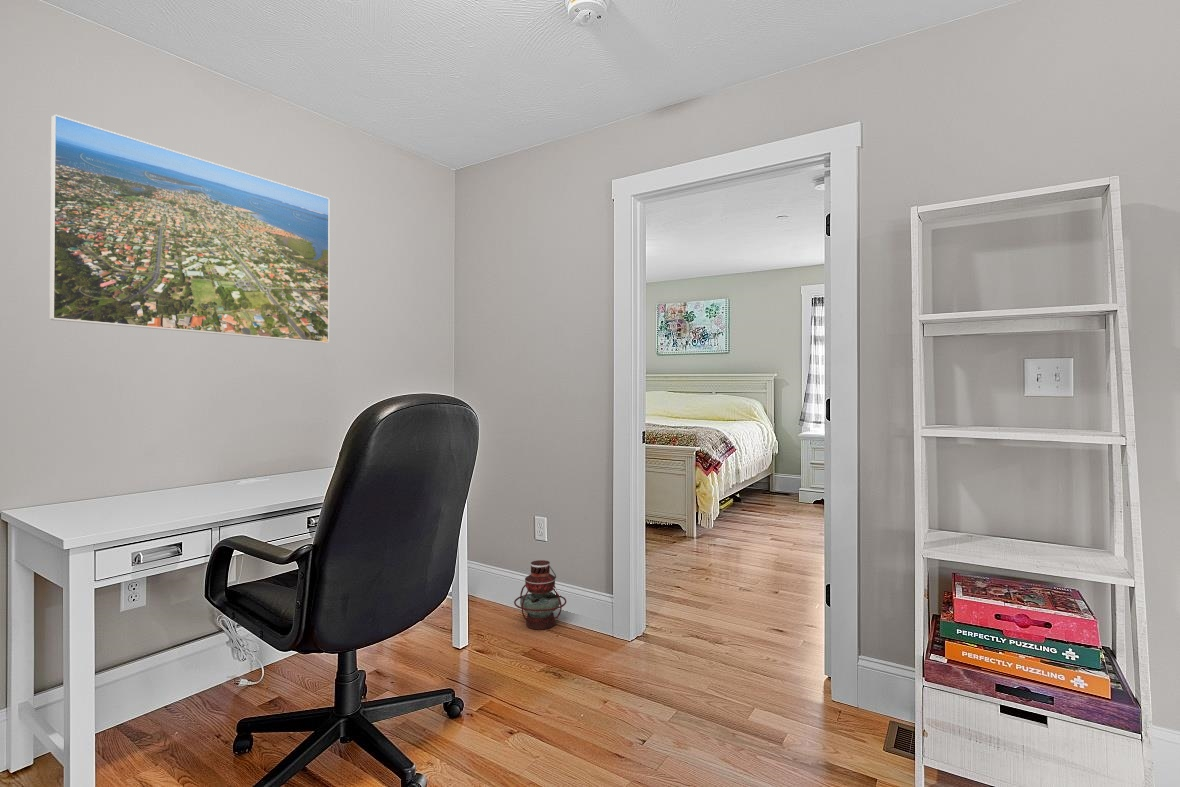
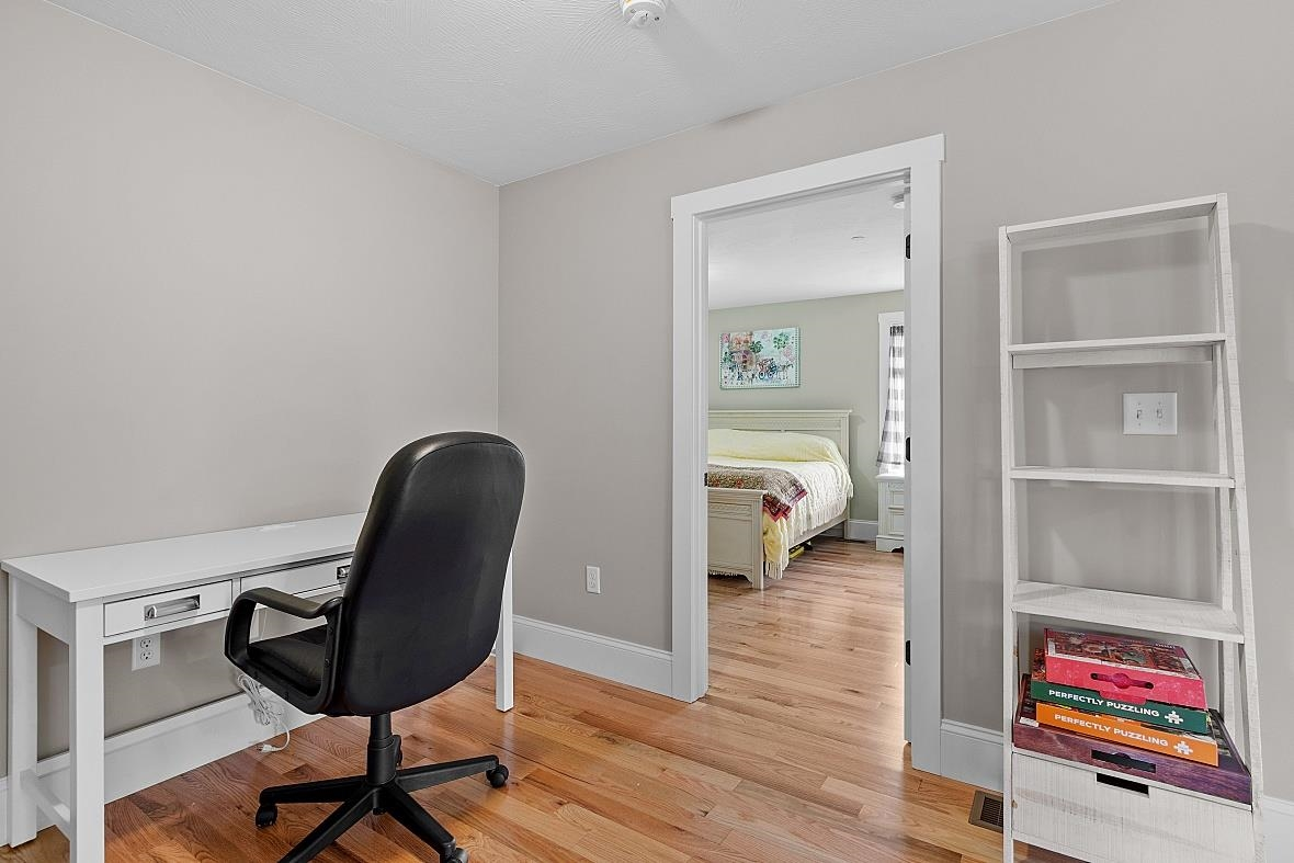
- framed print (213, 248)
- lantern (540, 593)
